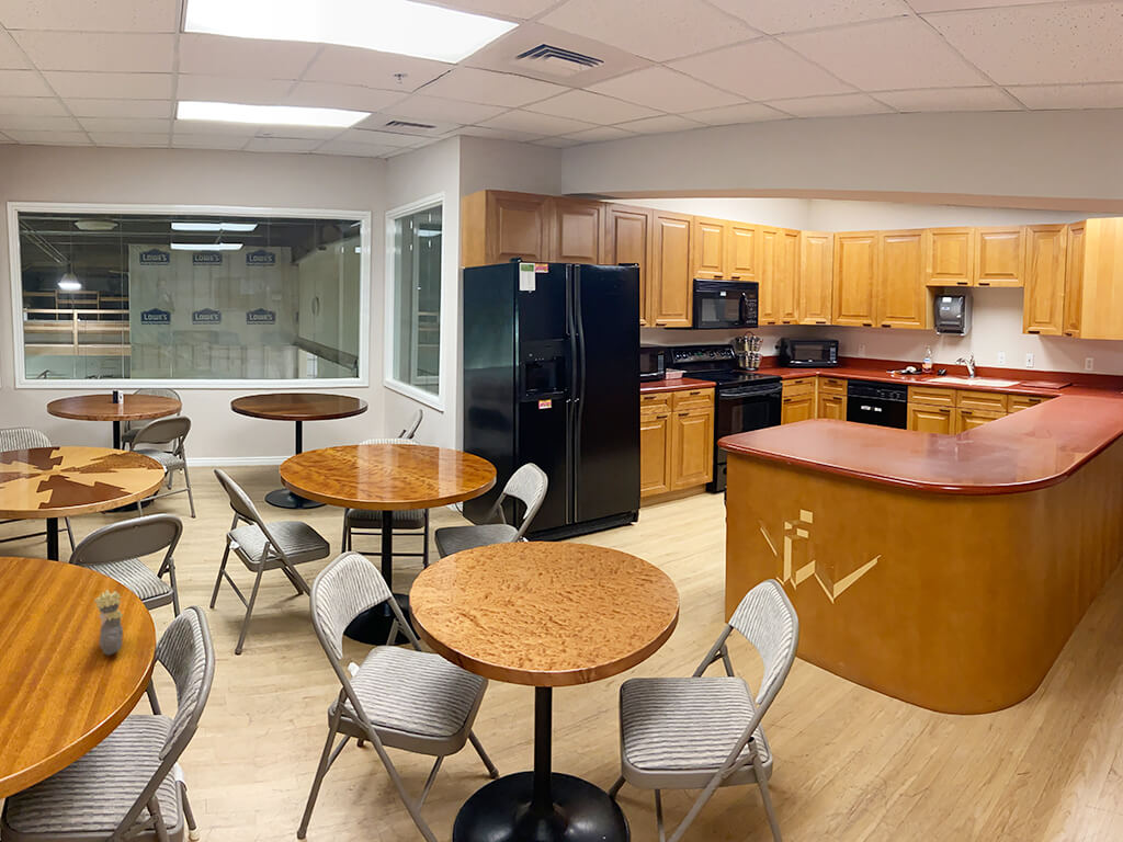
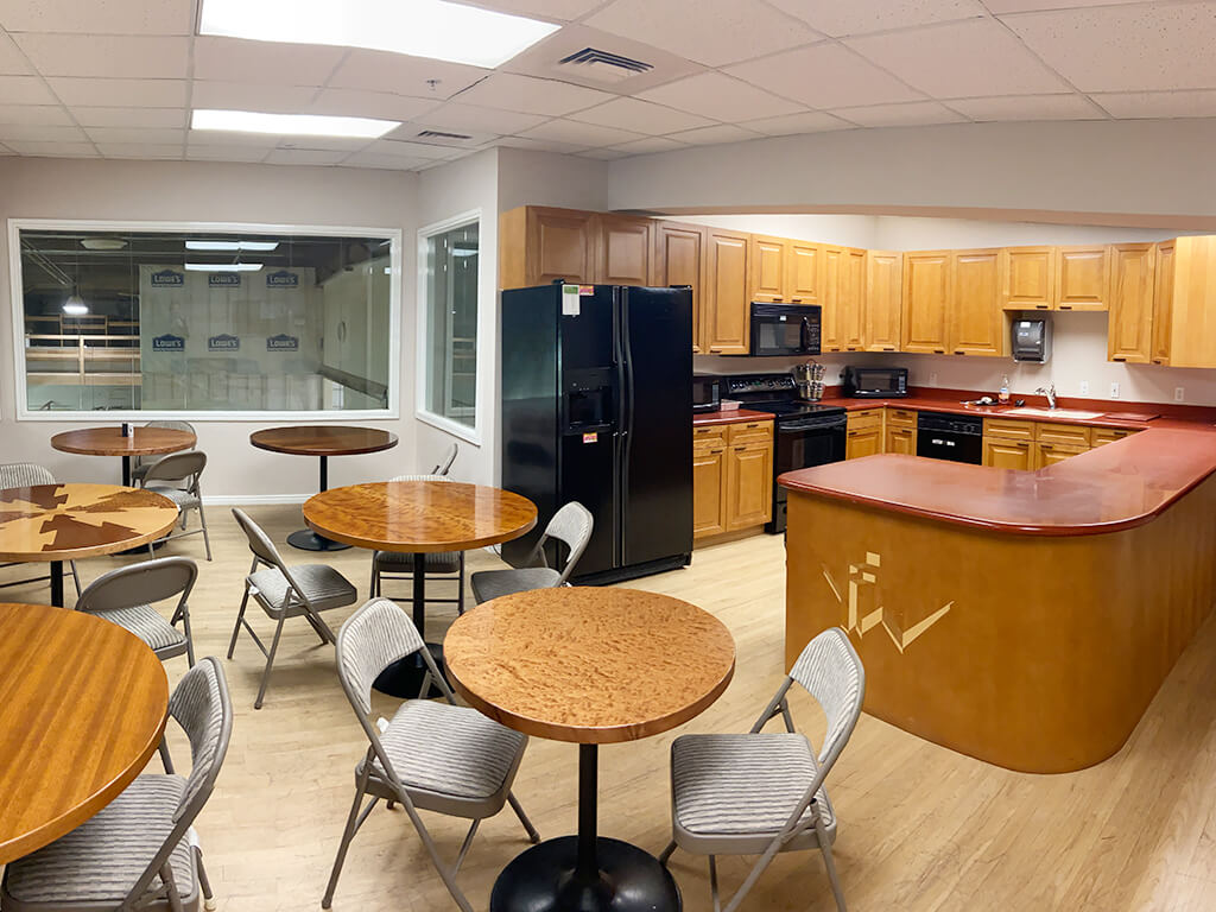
- bust sculpture (109, 619)
